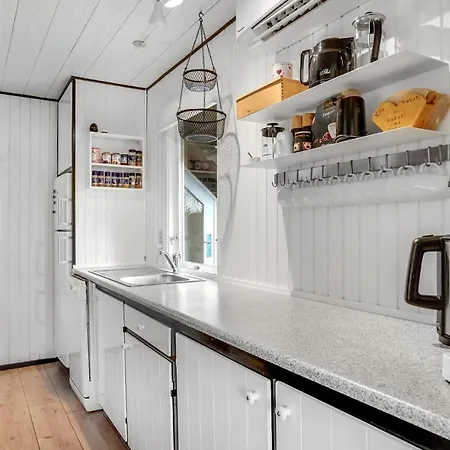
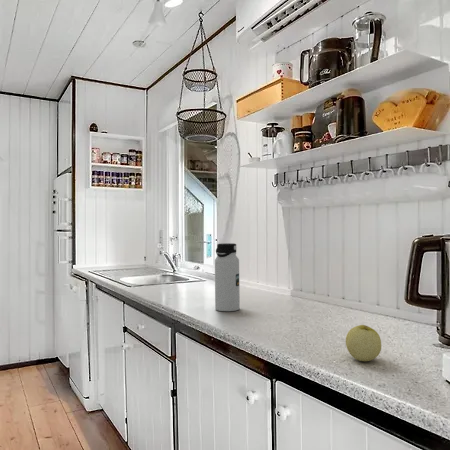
+ water bottle (227, 276)
+ apple (363, 342)
